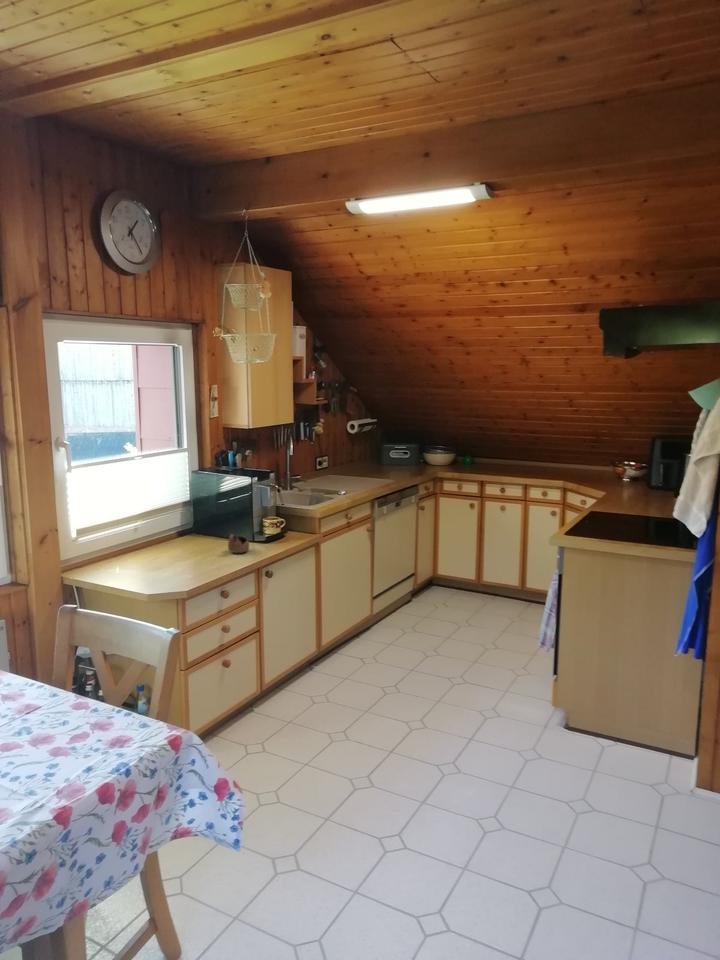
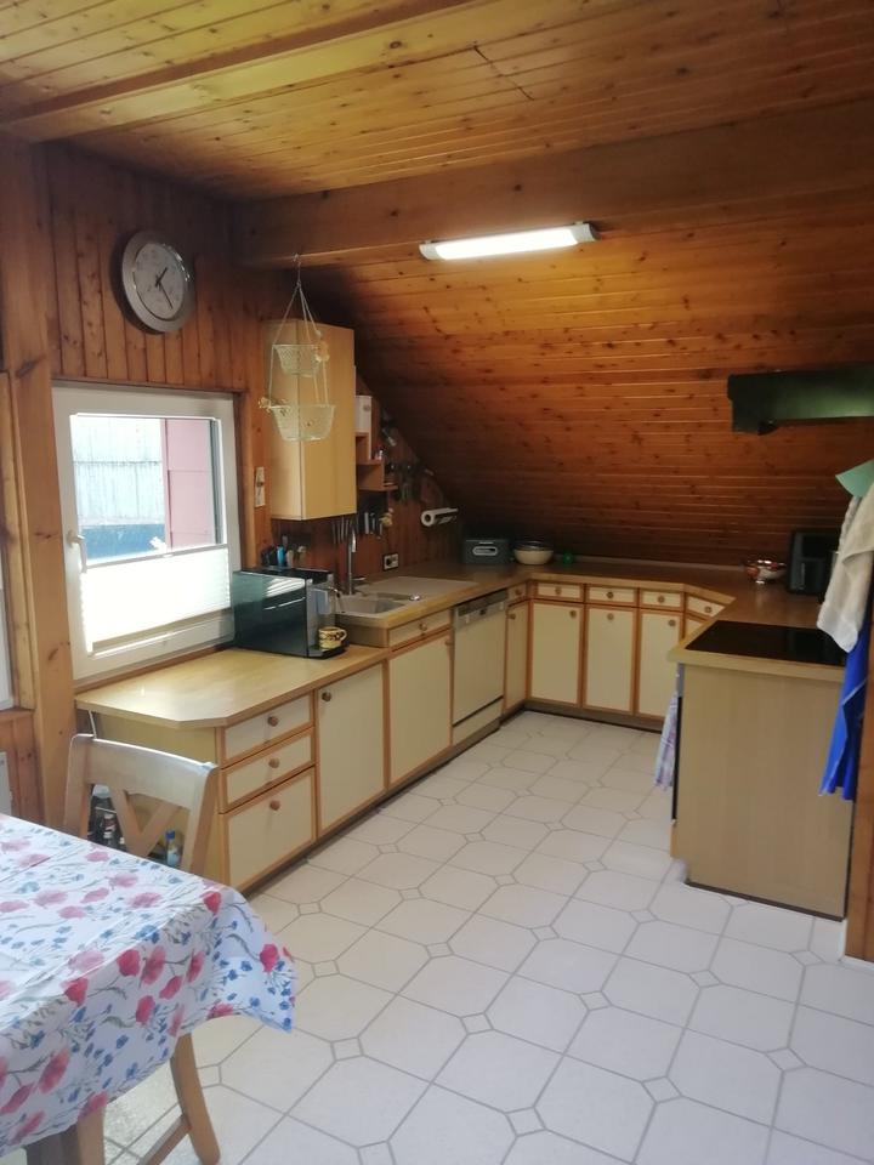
- cup (236, 542)
